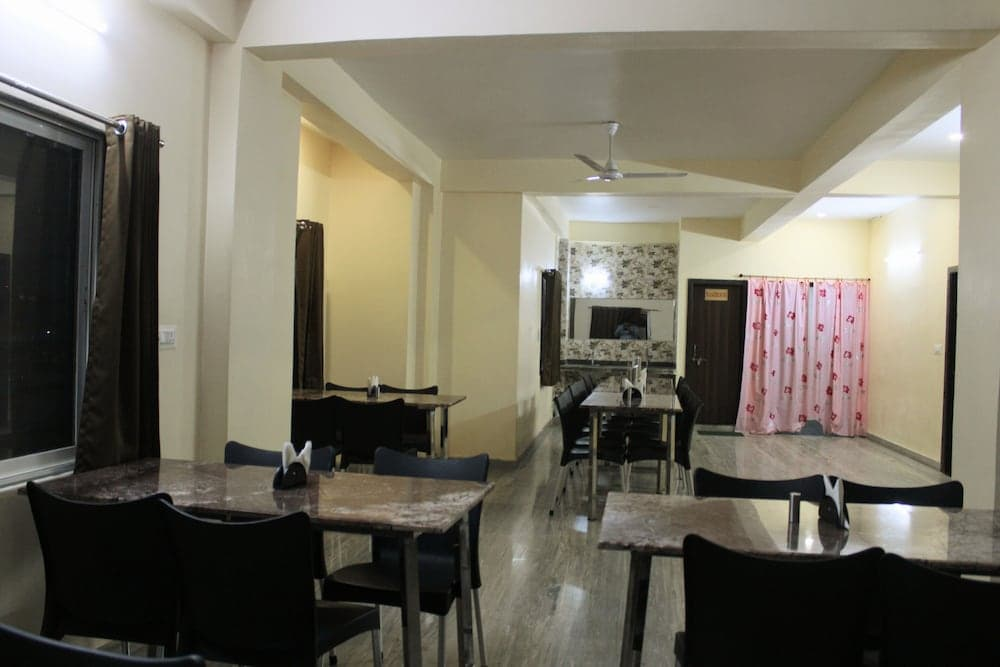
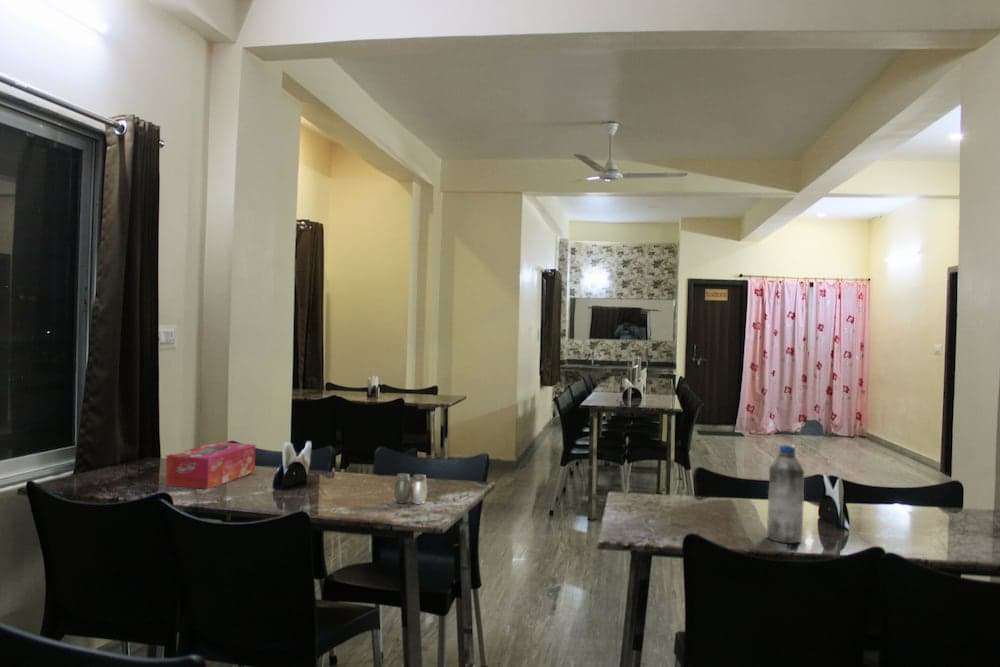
+ tissue box (212, 464)
+ water bottle (786, 492)
+ salt and pepper shaker (410, 488)
